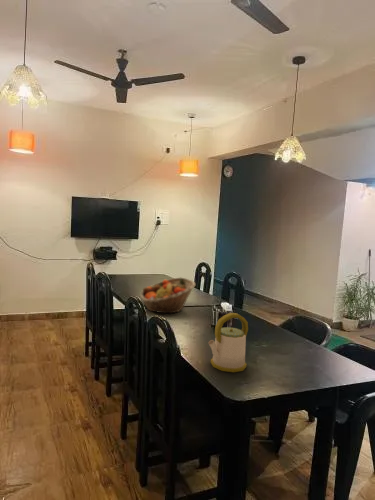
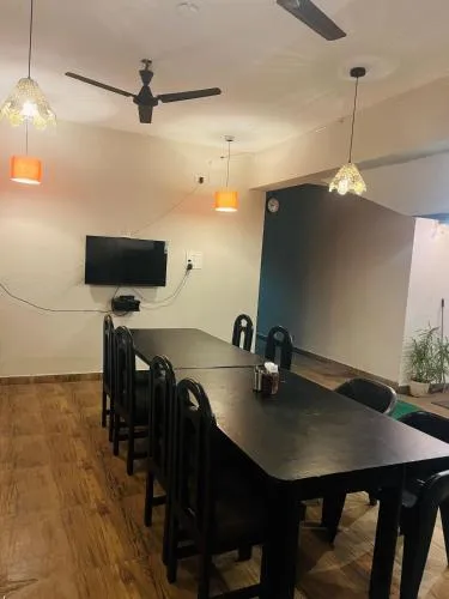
- kettle (227, 339)
- fruit basket (167, 293)
